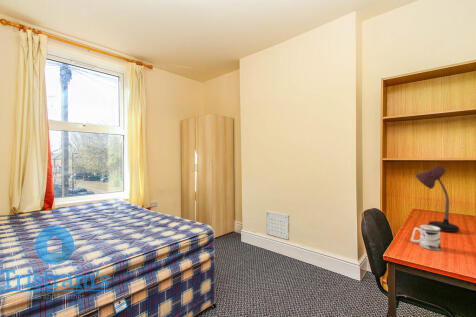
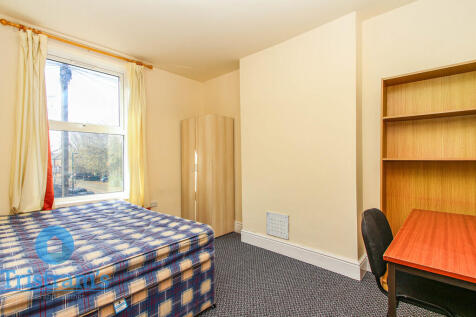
- mug (425, 236)
- desk lamp (445, 197)
